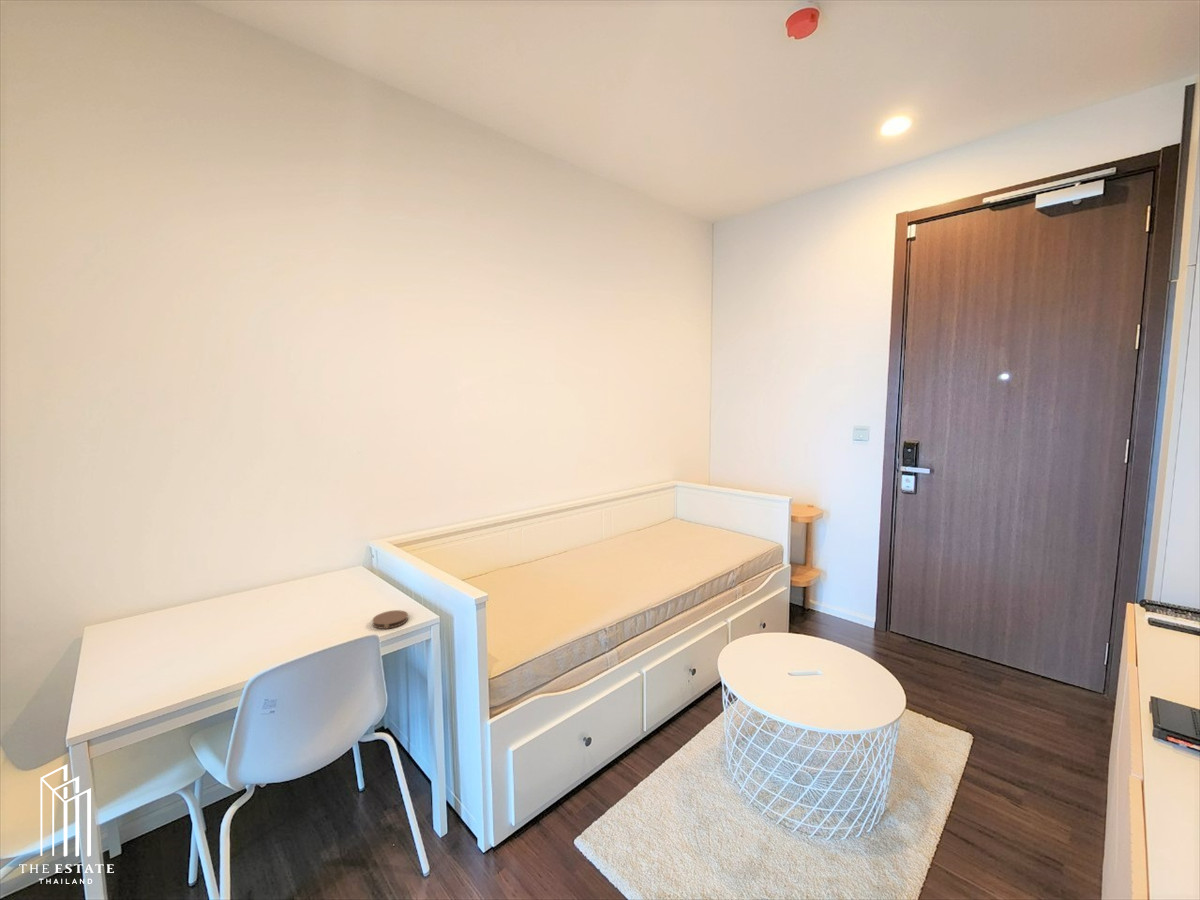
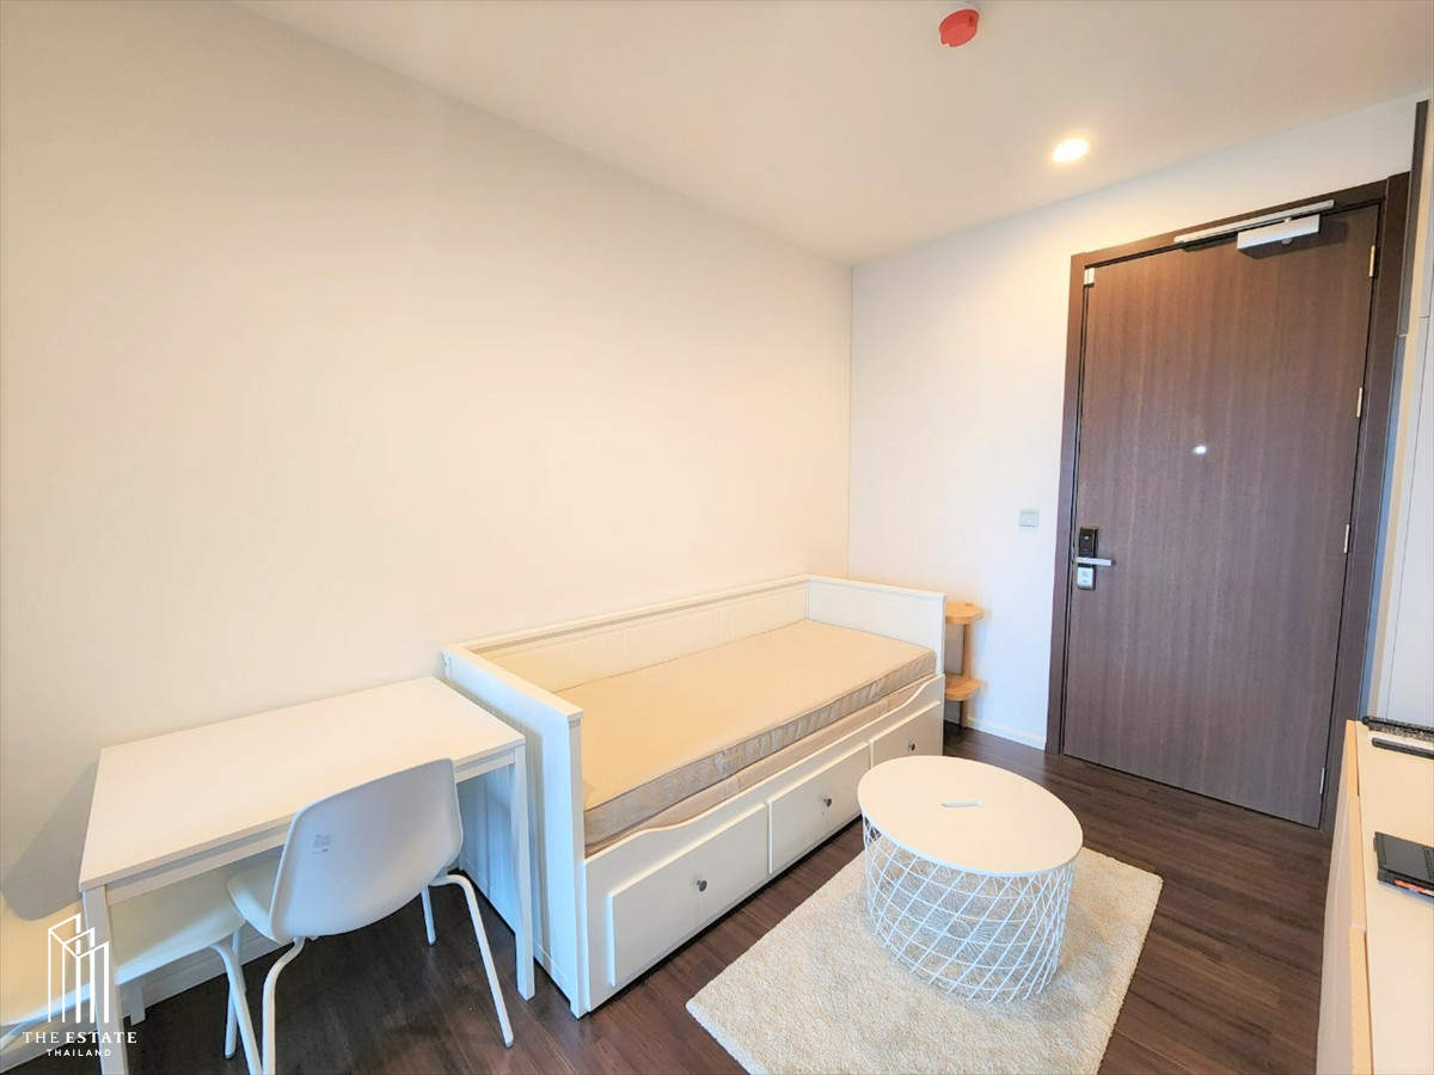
- coaster (390, 619)
